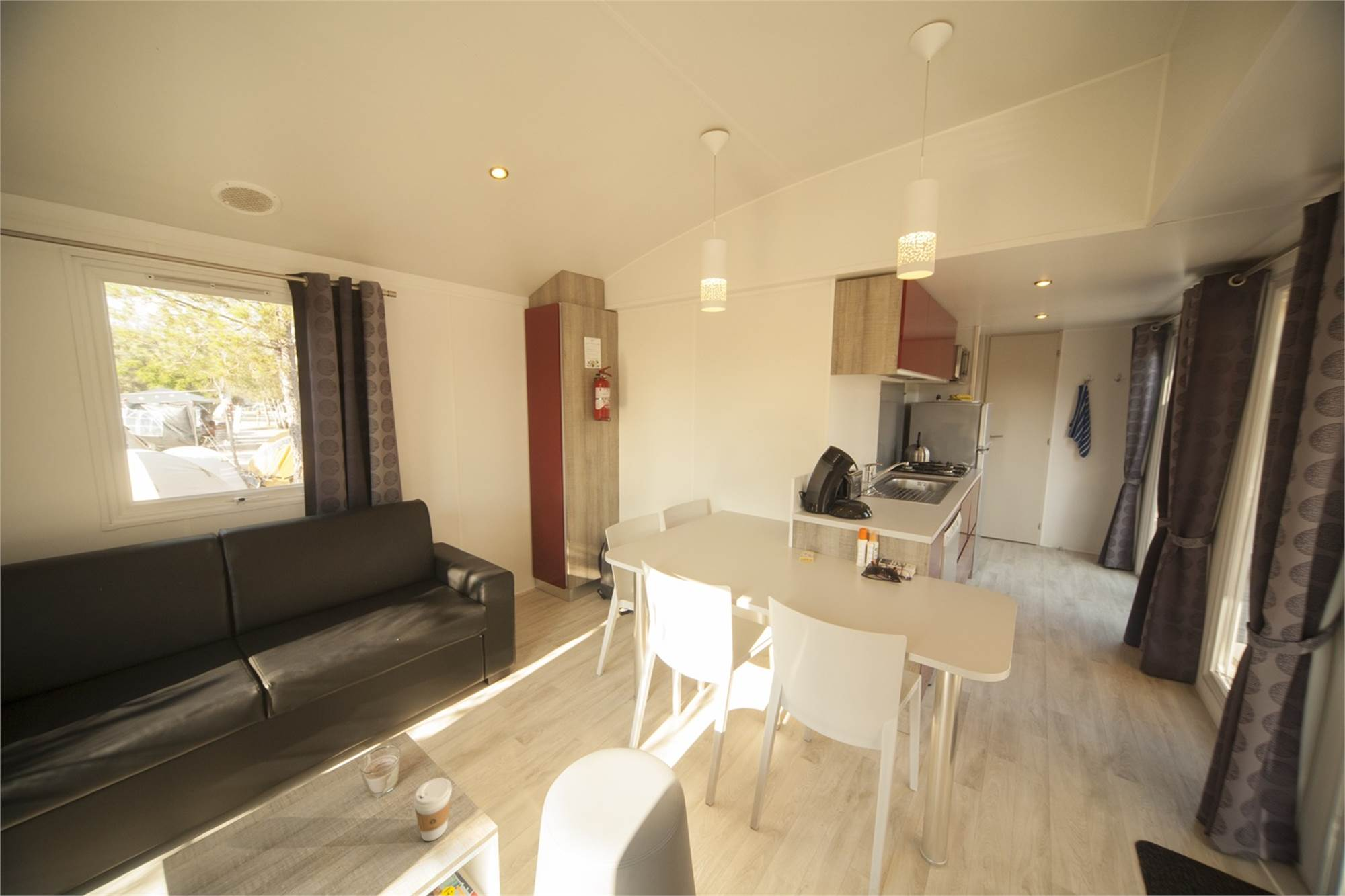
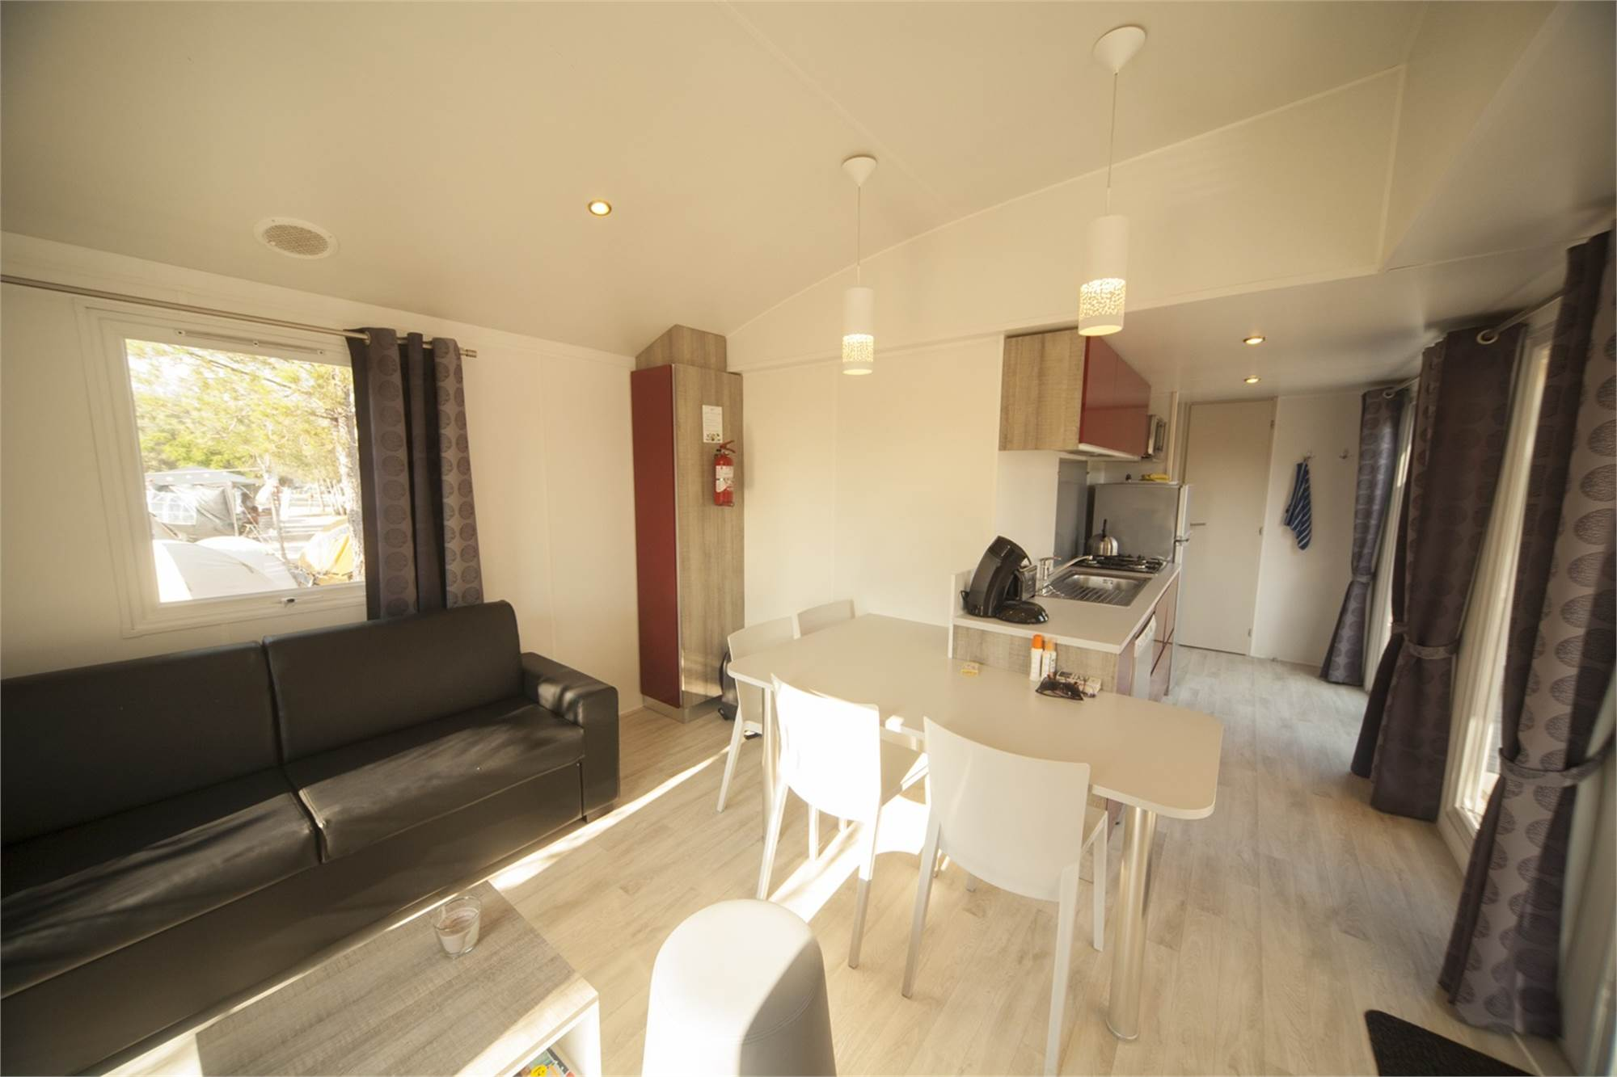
- coffee cup (433, 809)
